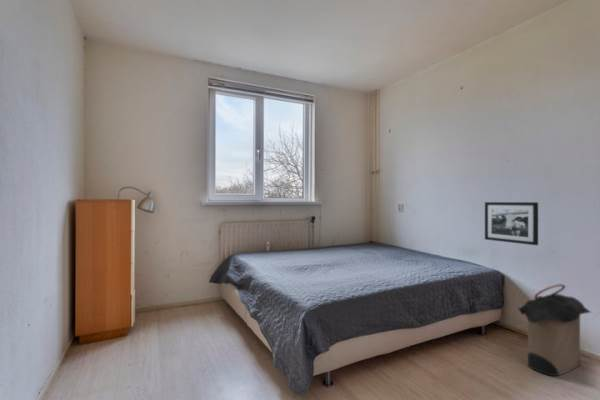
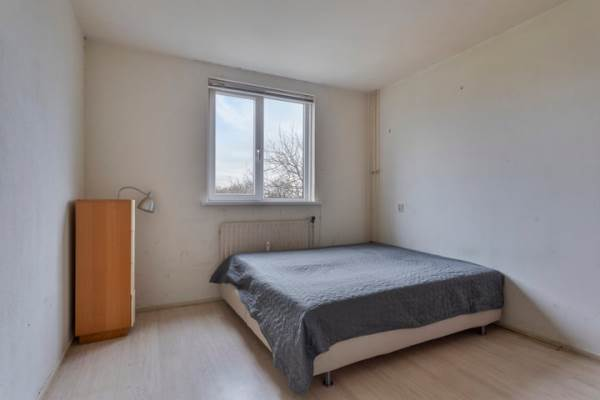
- picture frame (509, 222)
- laundry hamper (552, 321)
